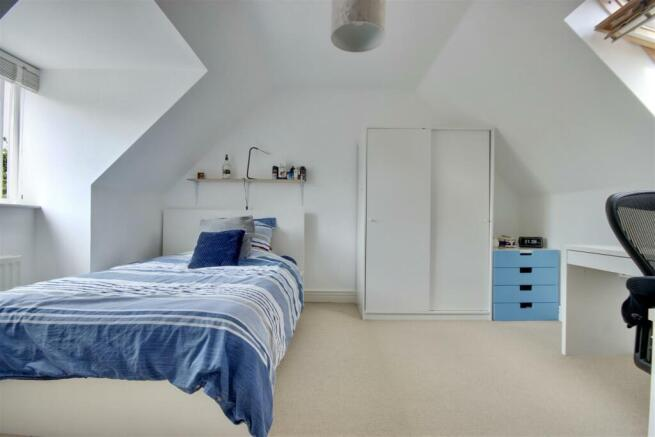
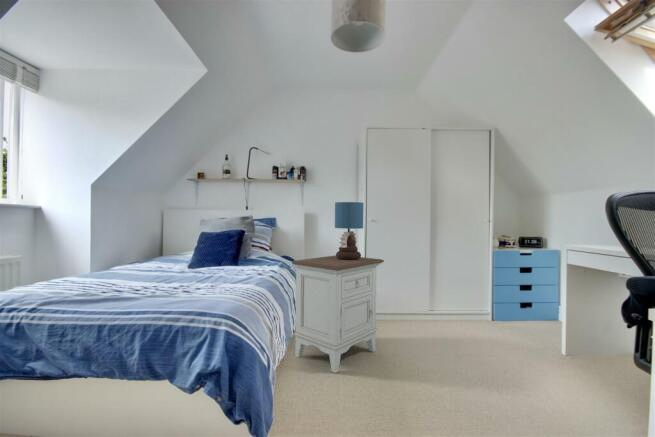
+ nightstand (338, 307)
+ table lamp (348, 230)
